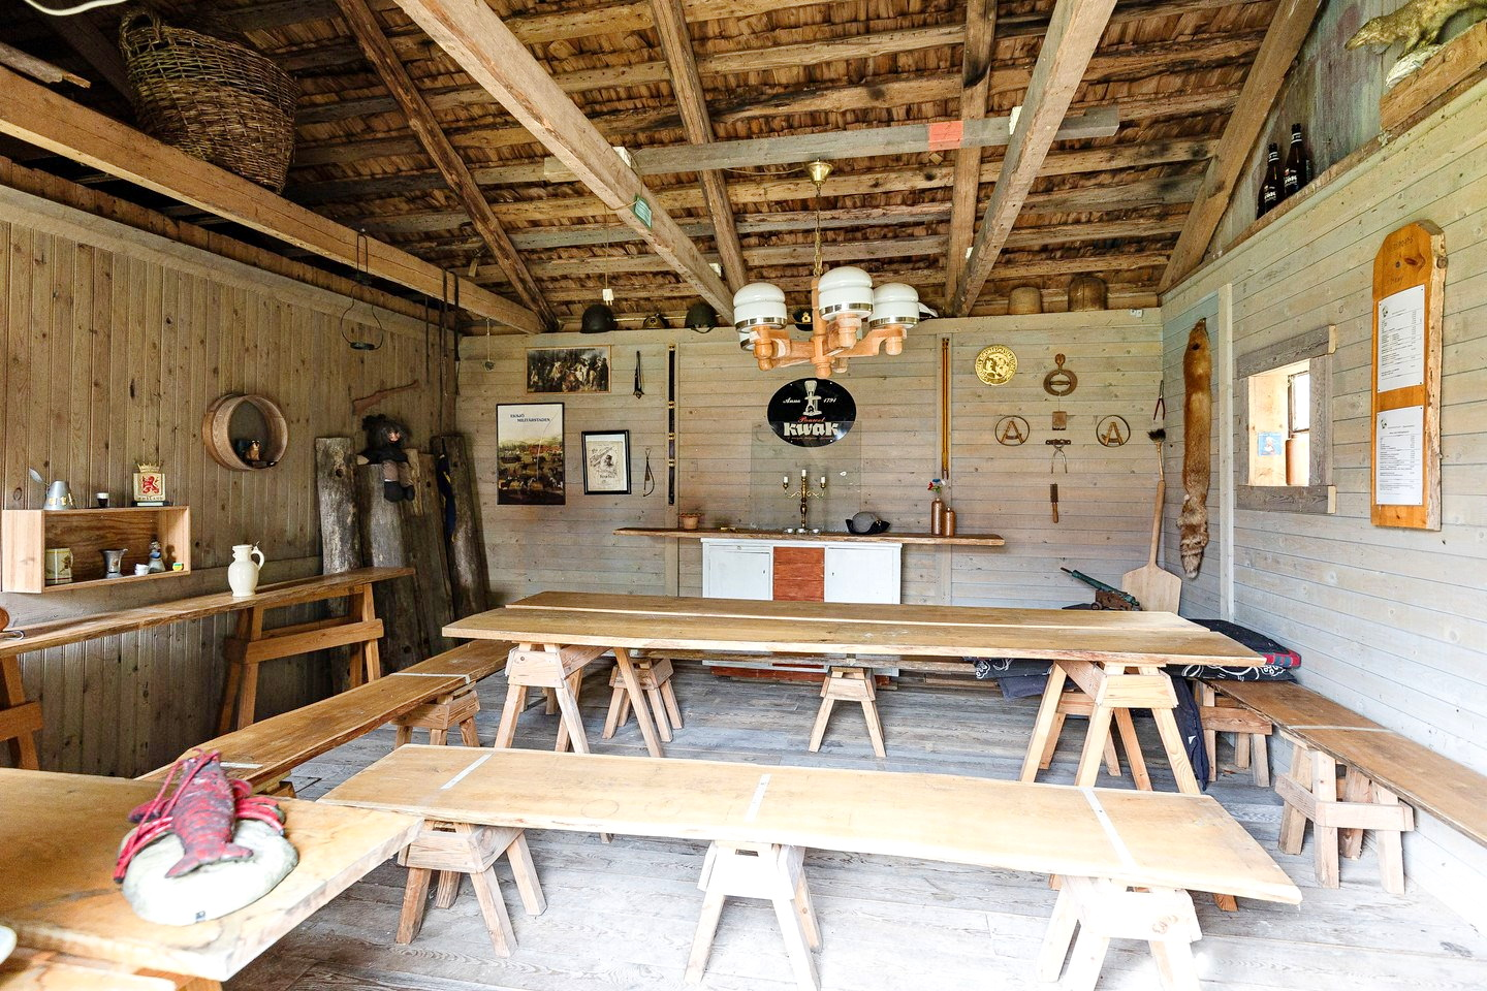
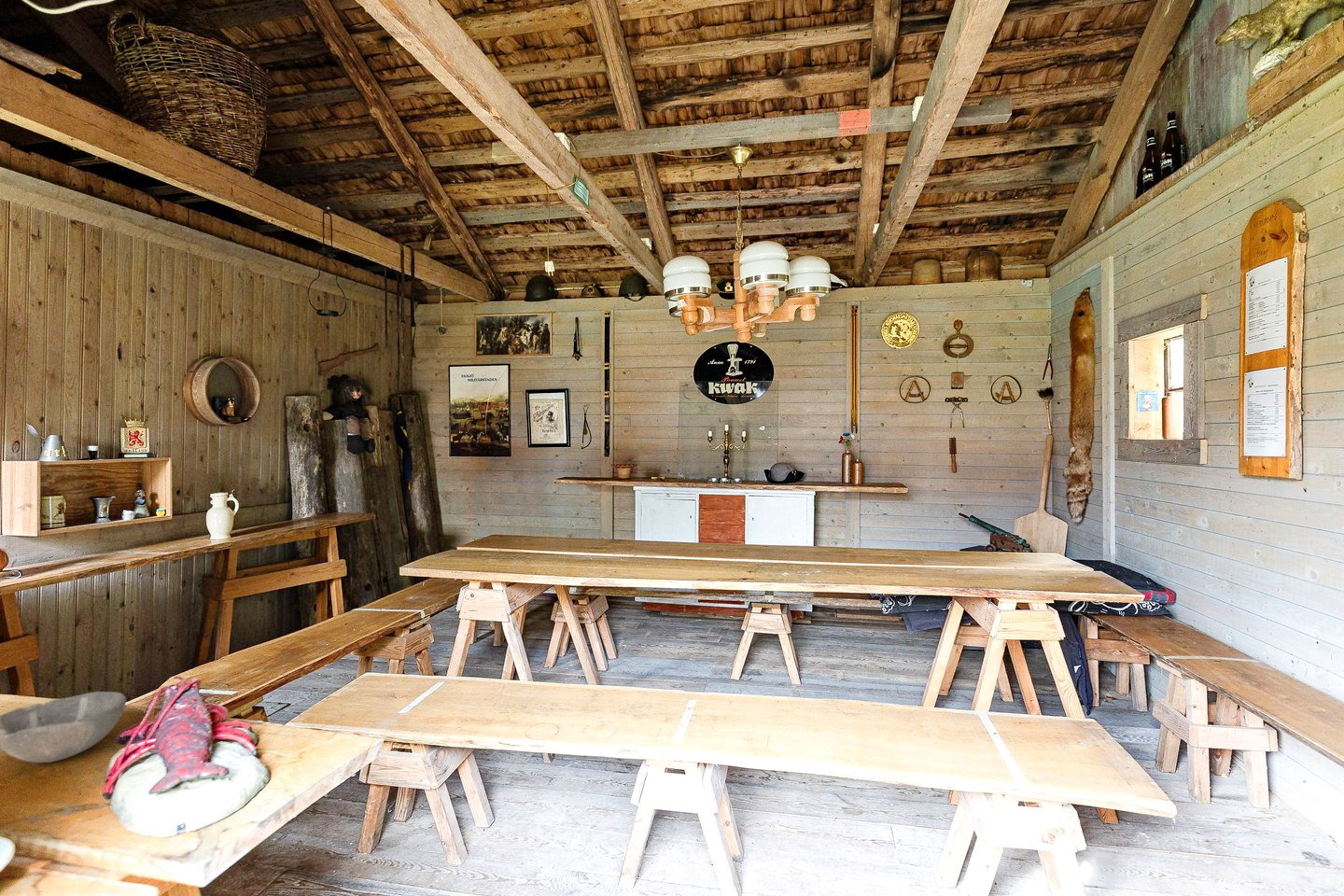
+ bowl (60, 732)
